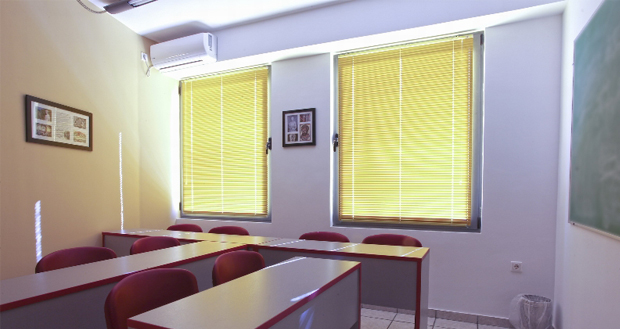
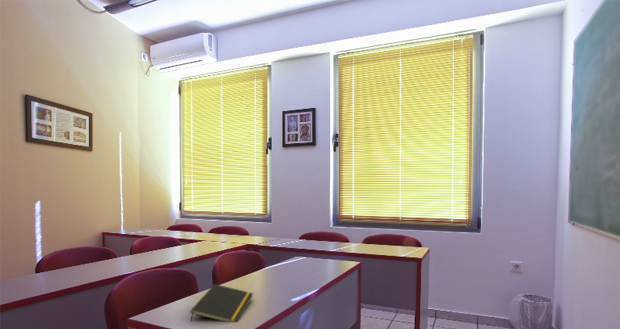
+ notepad (224, 302)
